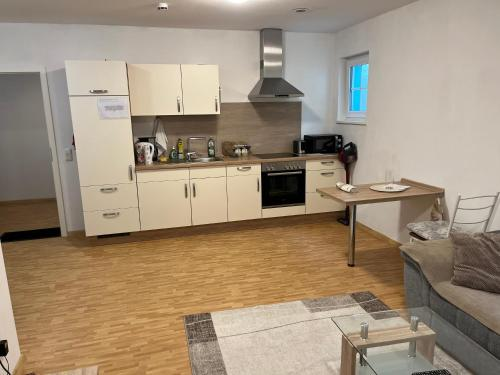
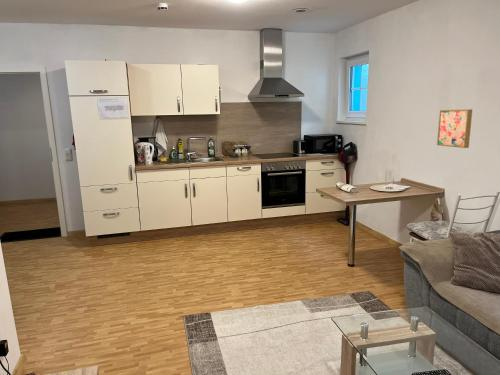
+ wall art (453, 128)
